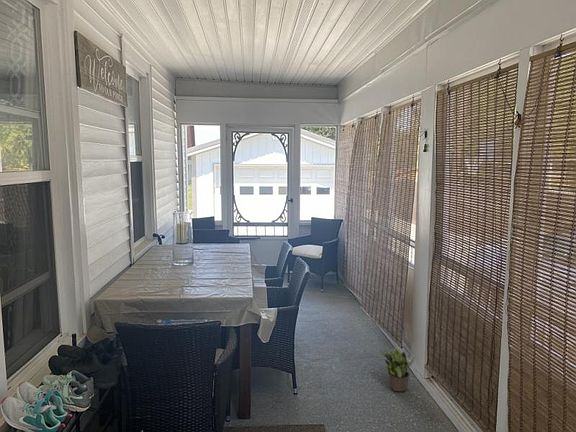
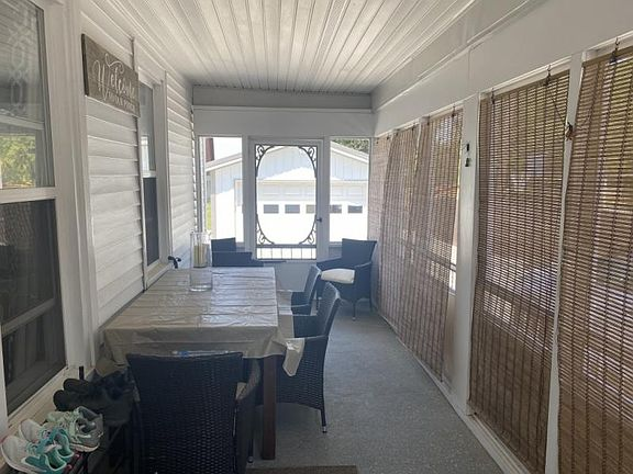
- potted plant (398, 365)
